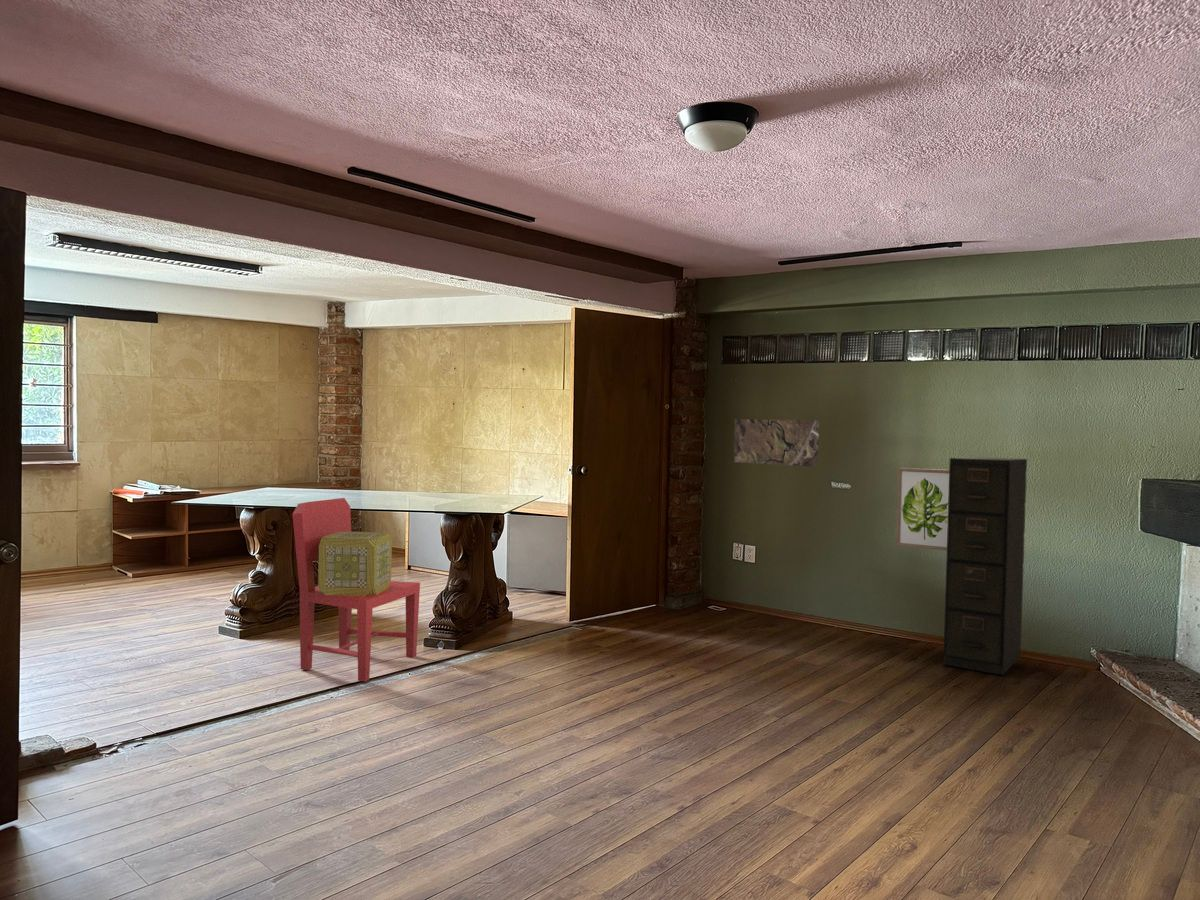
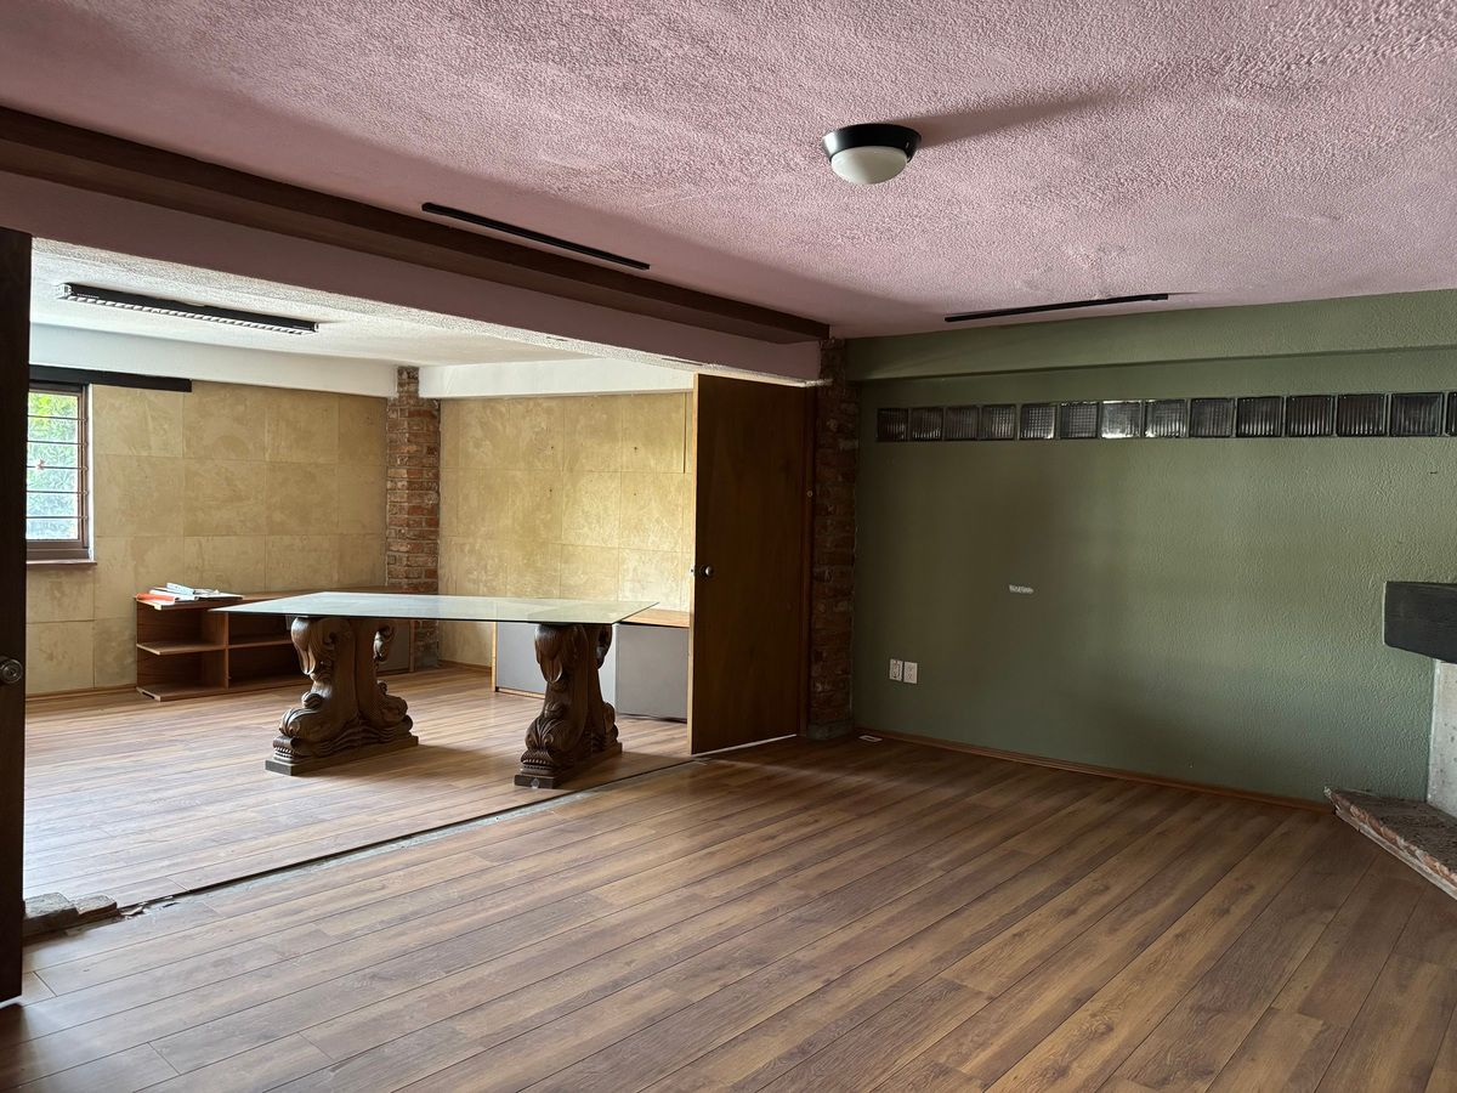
- dining chair (354, 596)
- map (775, 442)
- wall art (926, 508)
- decorative box (356, 562)
- filing cabinet (985, 560)
